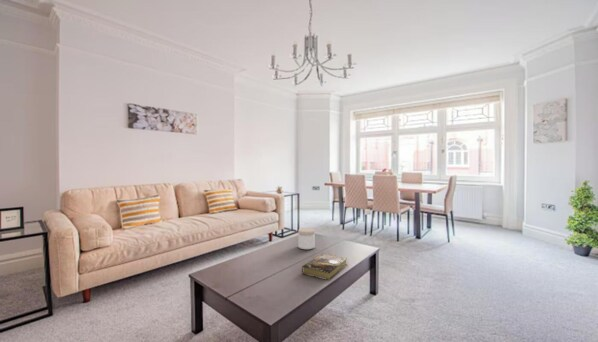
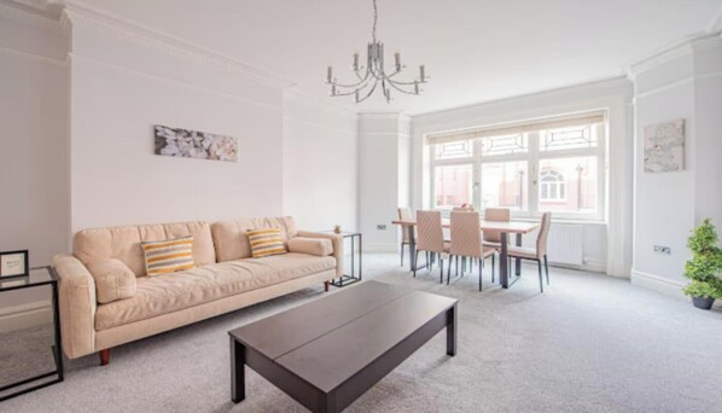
- book (325, 265)
- jar (306, 238)
